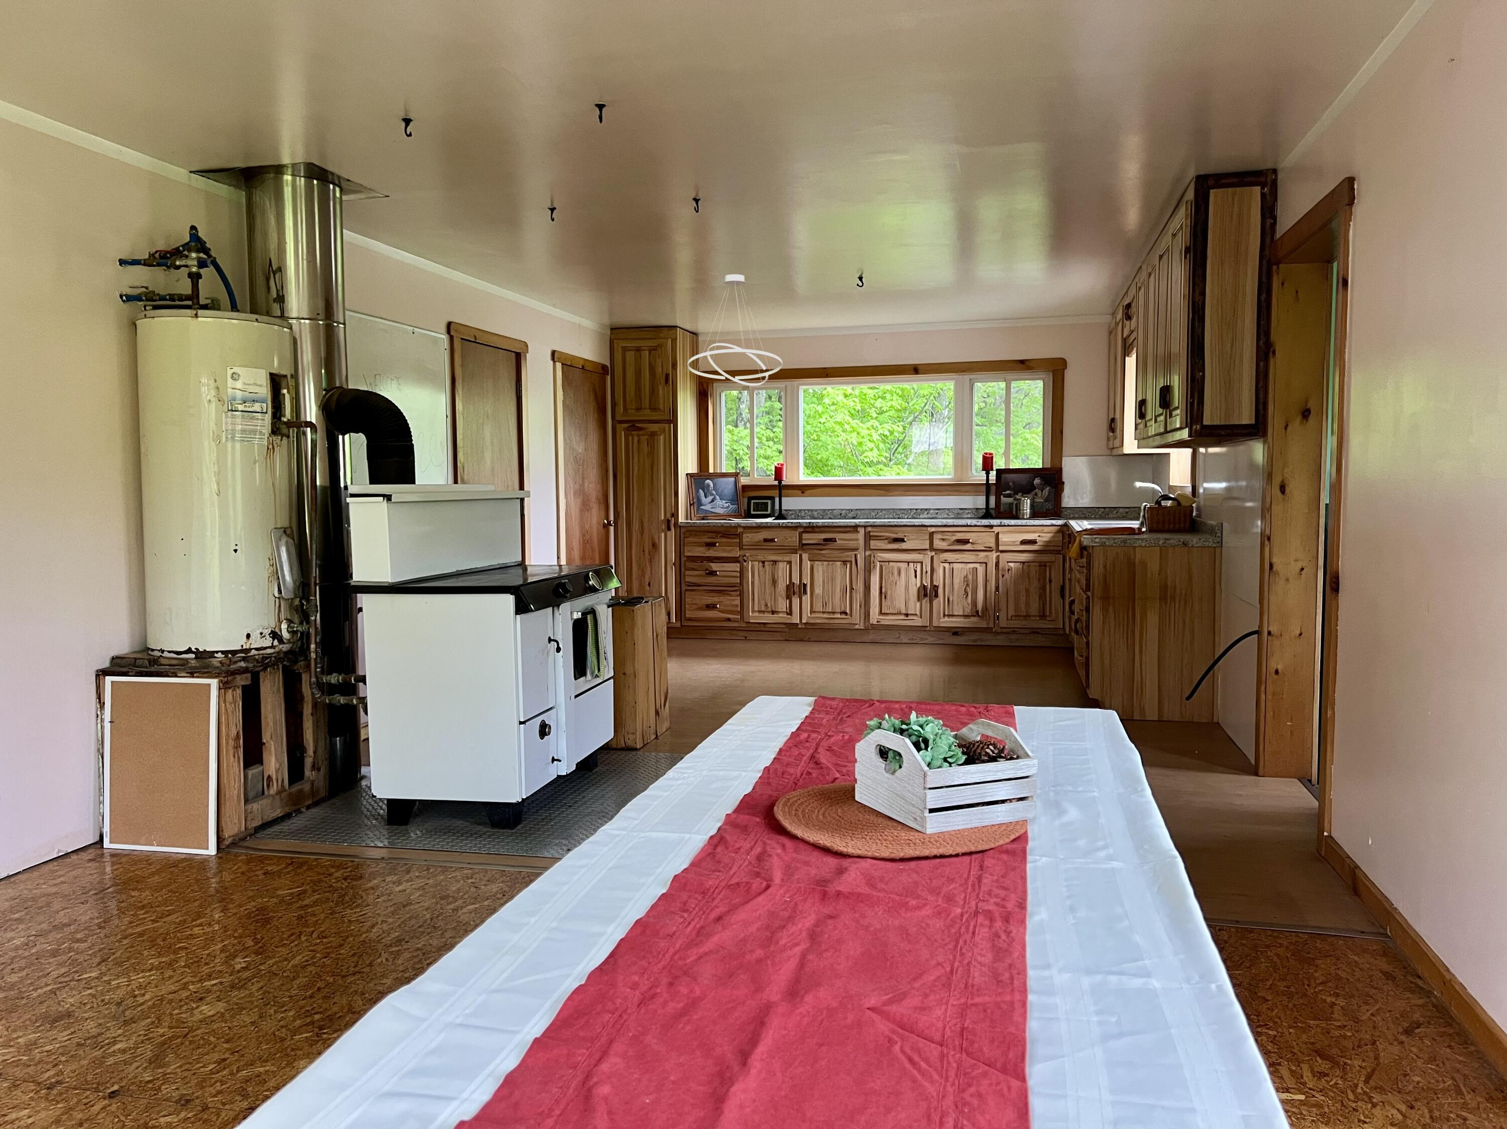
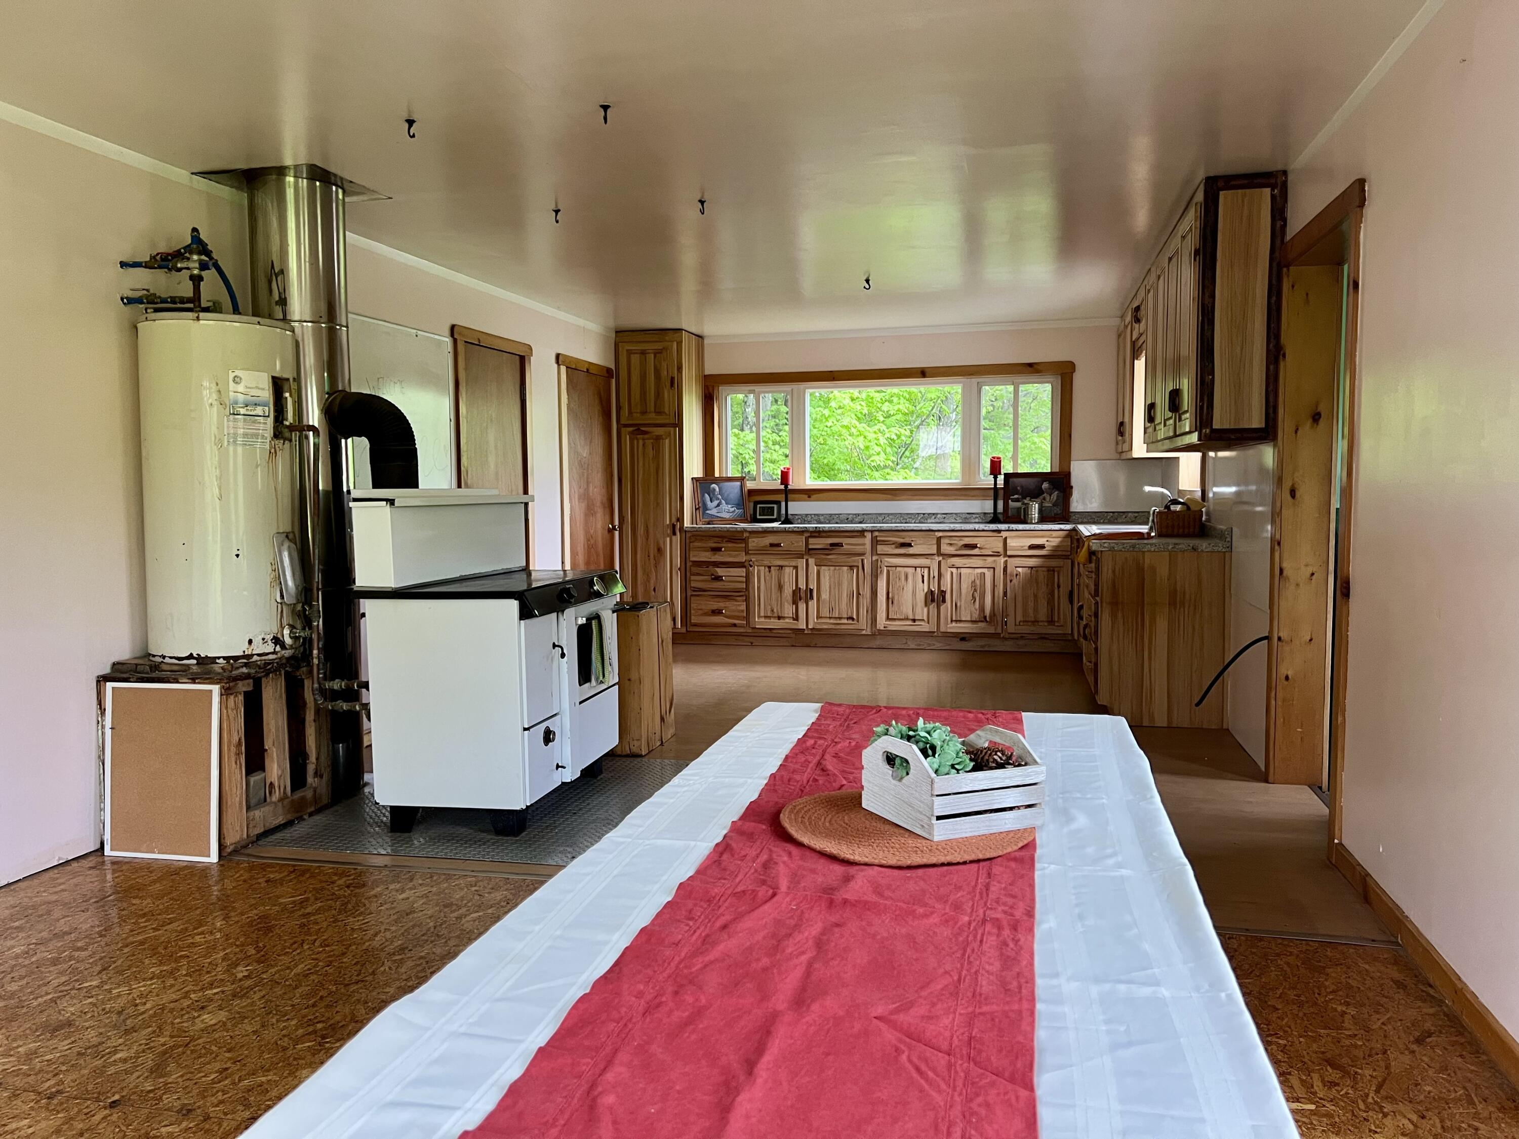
- ceiling light fixture (740, 330)
